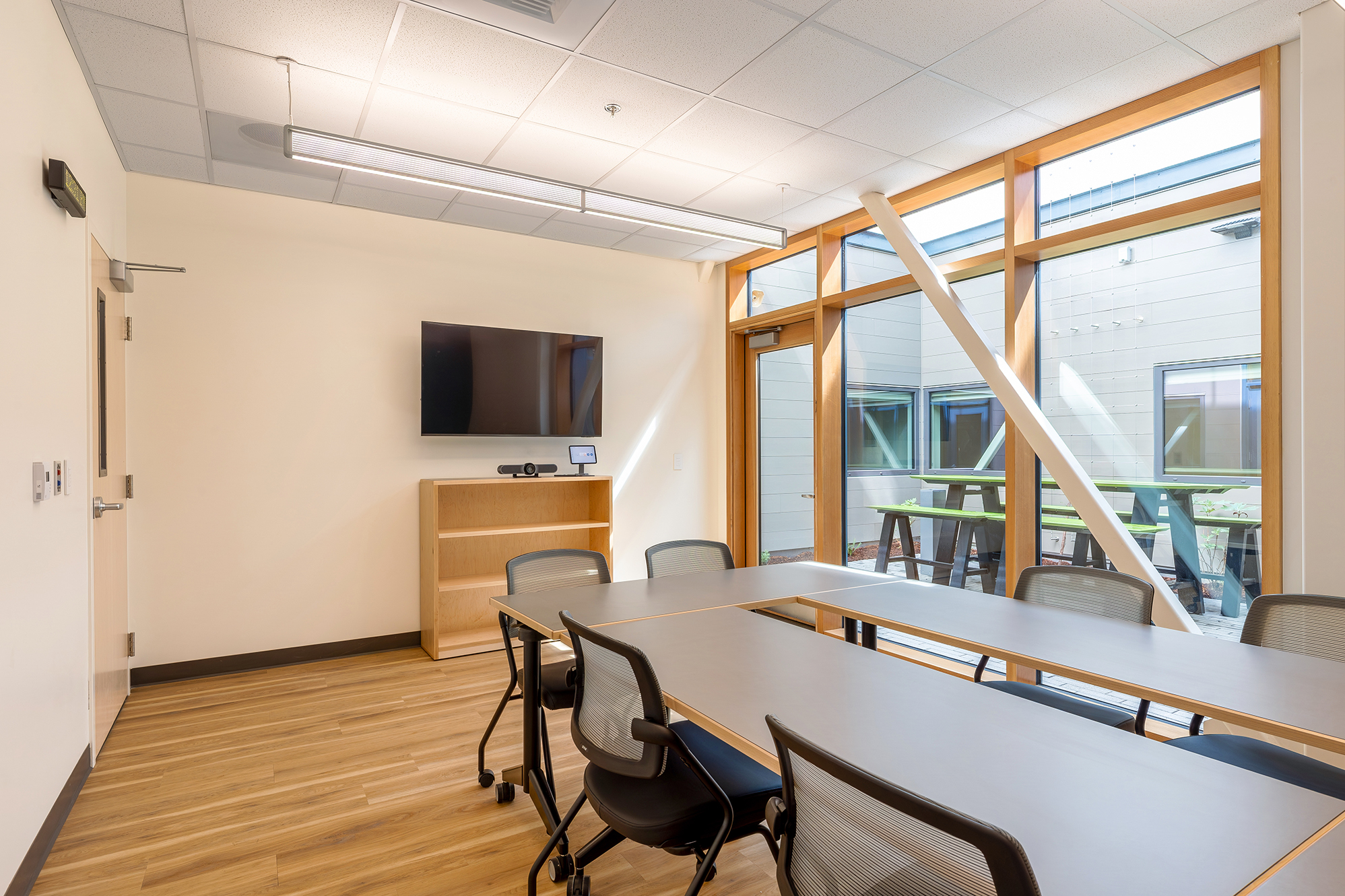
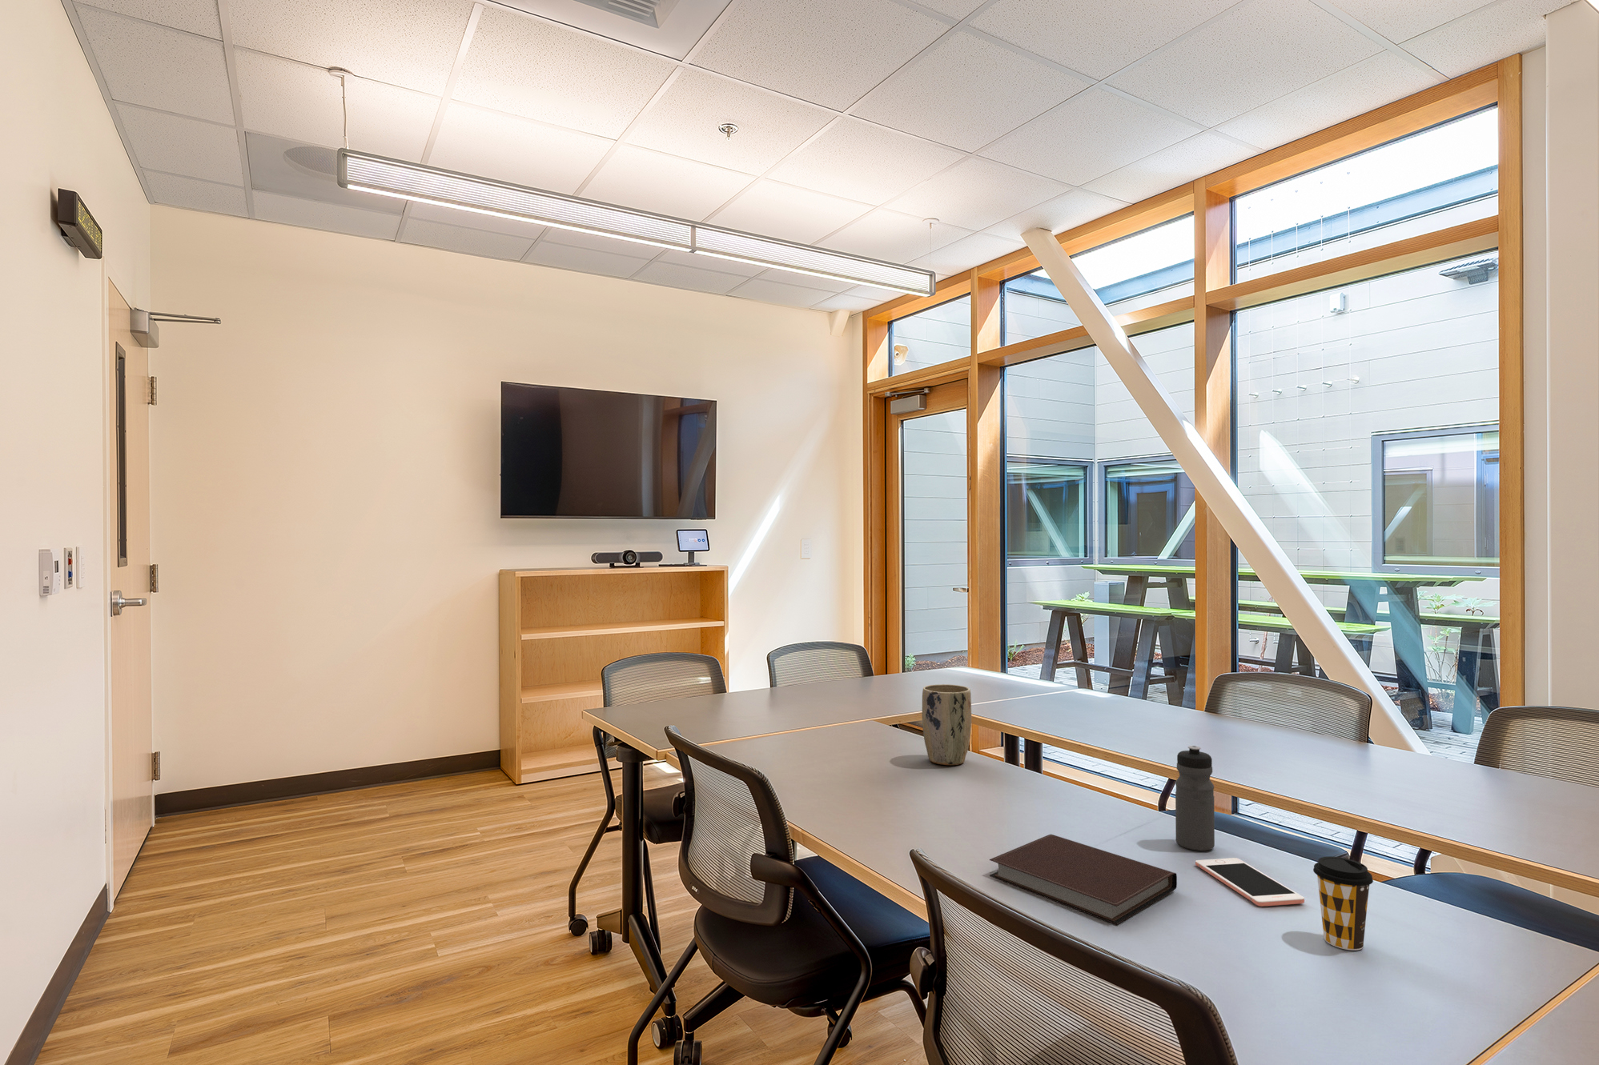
+ notebook (1081, 874)
+ coffee cup (1342, 902)
+ plant pot (946, 724)
+ cell phone (1247, 880)
+ water bottle (1195, 795)
